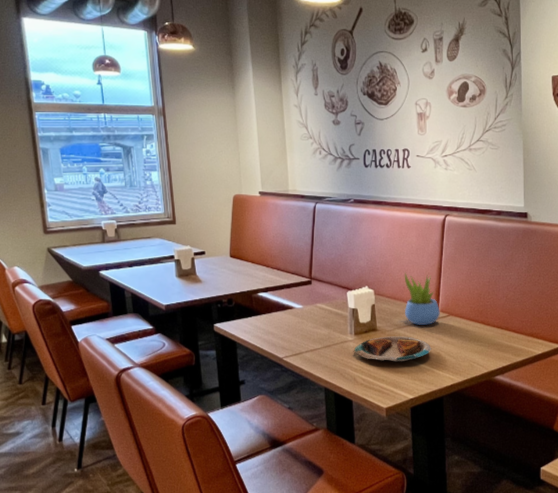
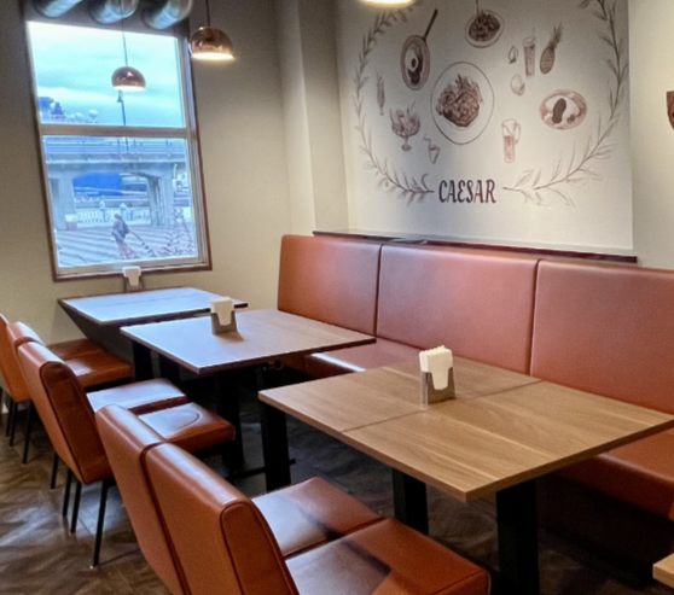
- succulent plant (420, 297)
- plate (391, 348)
